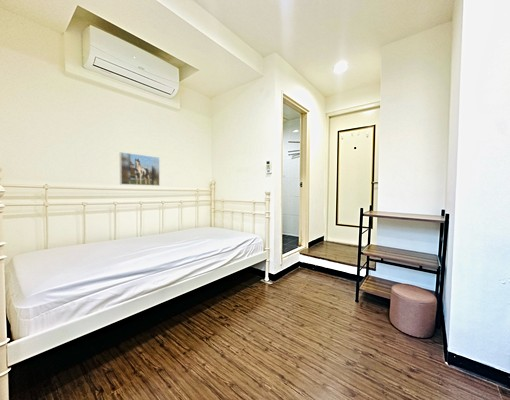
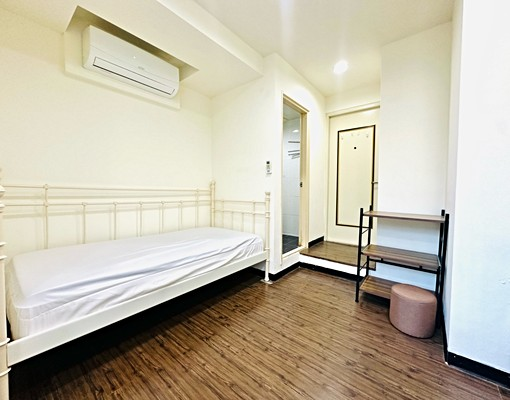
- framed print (140, 170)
